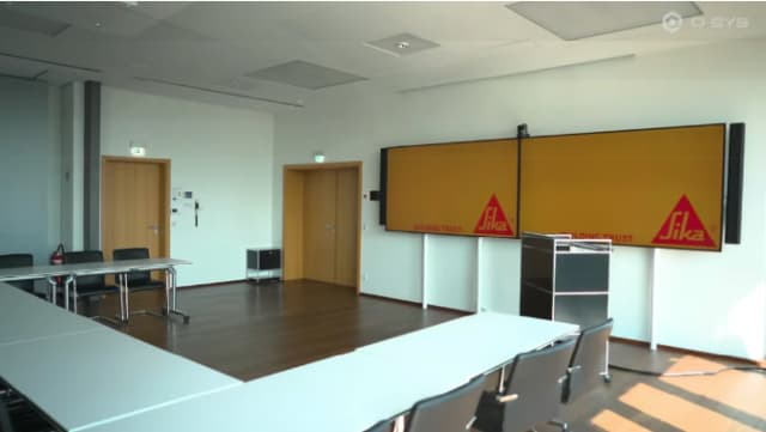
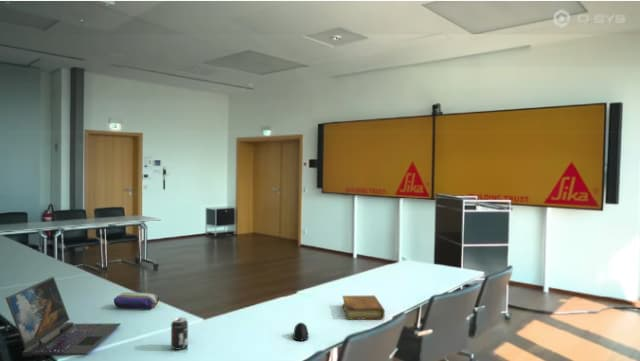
+ diary (362, 306)
+ computer mouse (300, 330)
+ pencil case (136, 300)
+ beverage can (179, 333)
+ laptop (67, 314)
